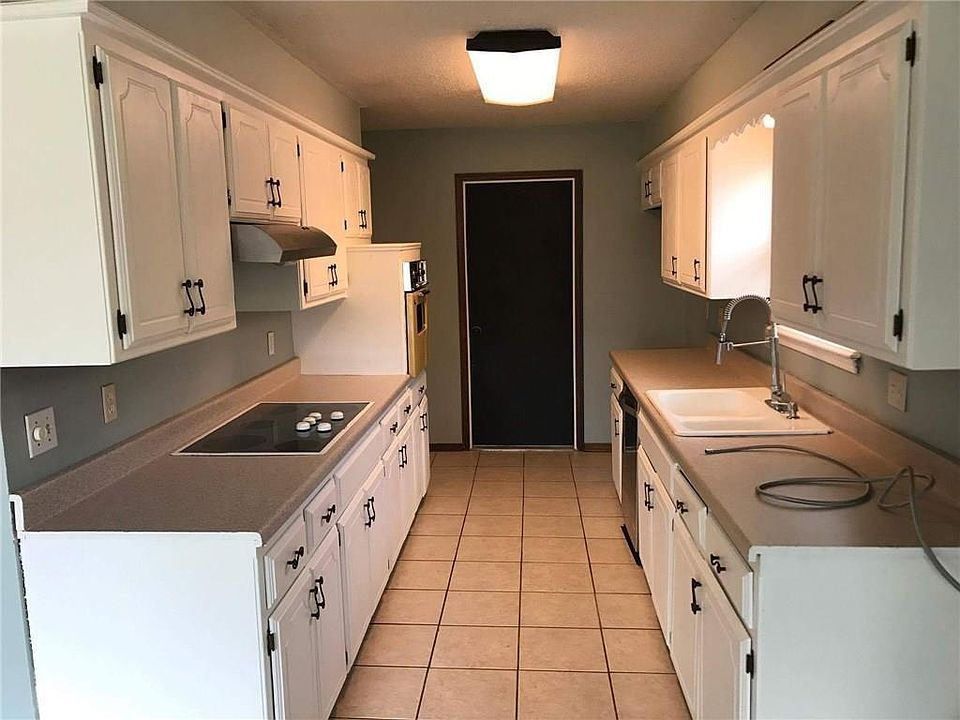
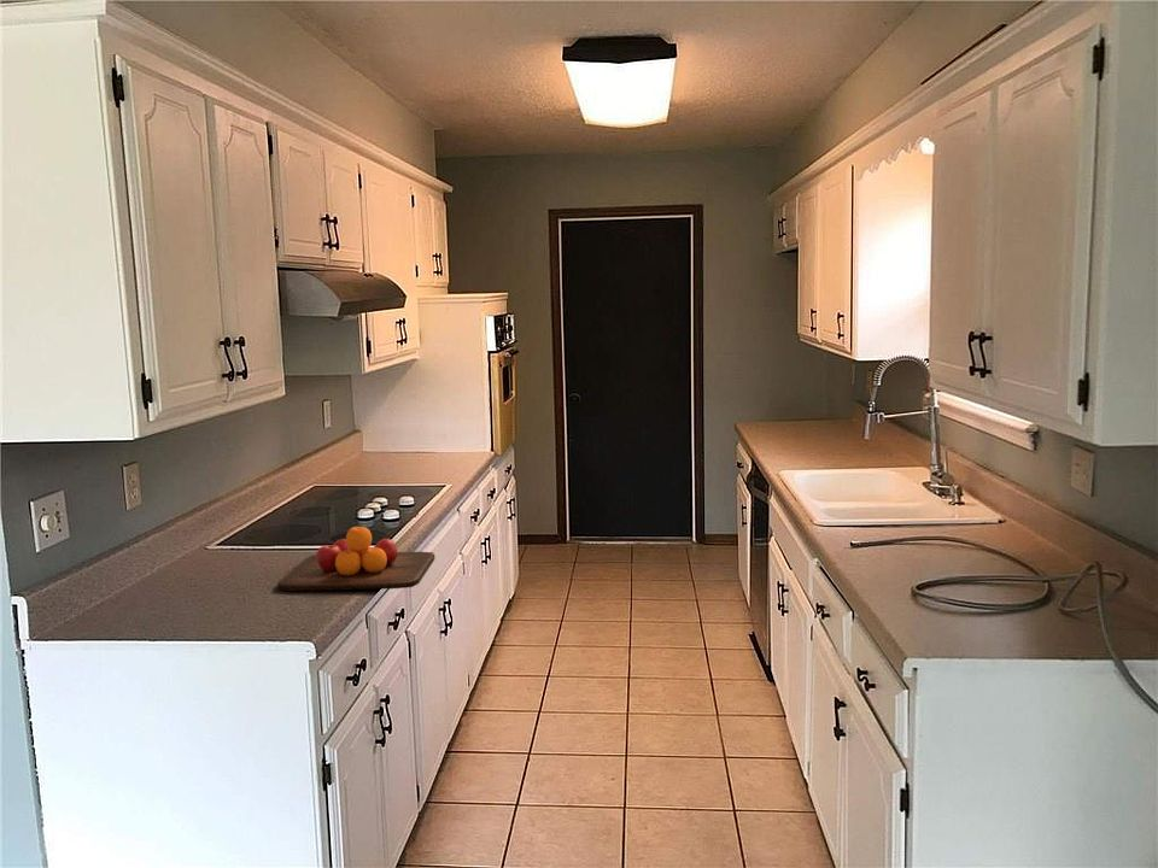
+ chopping board (358, 549)
